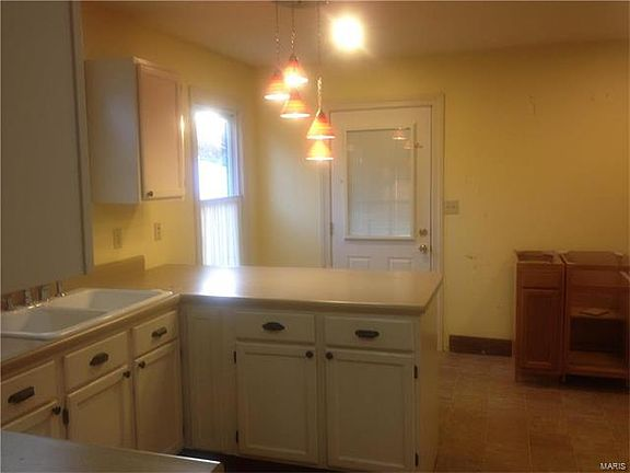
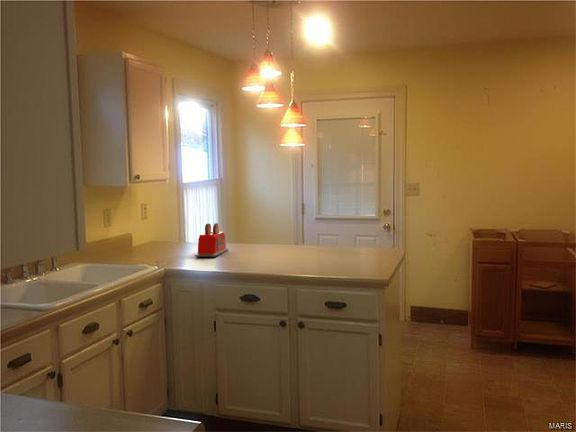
+ toaster (212, 238)
